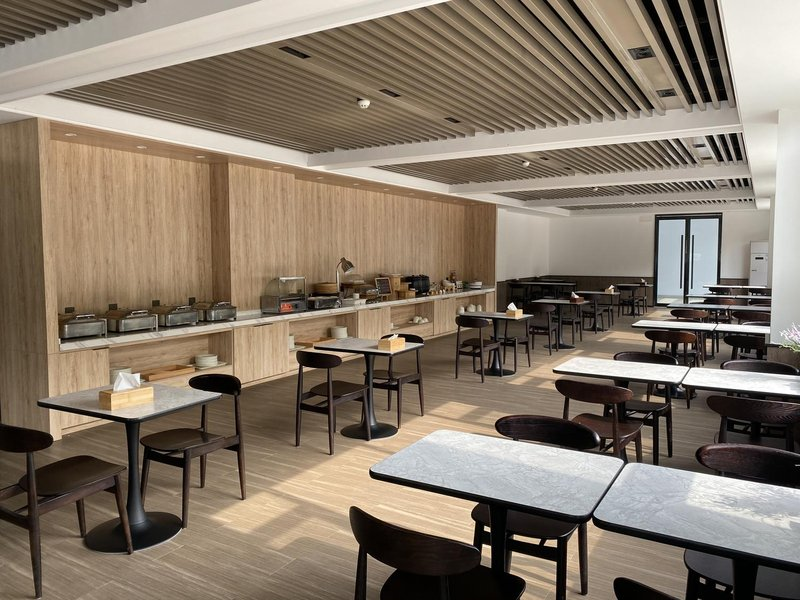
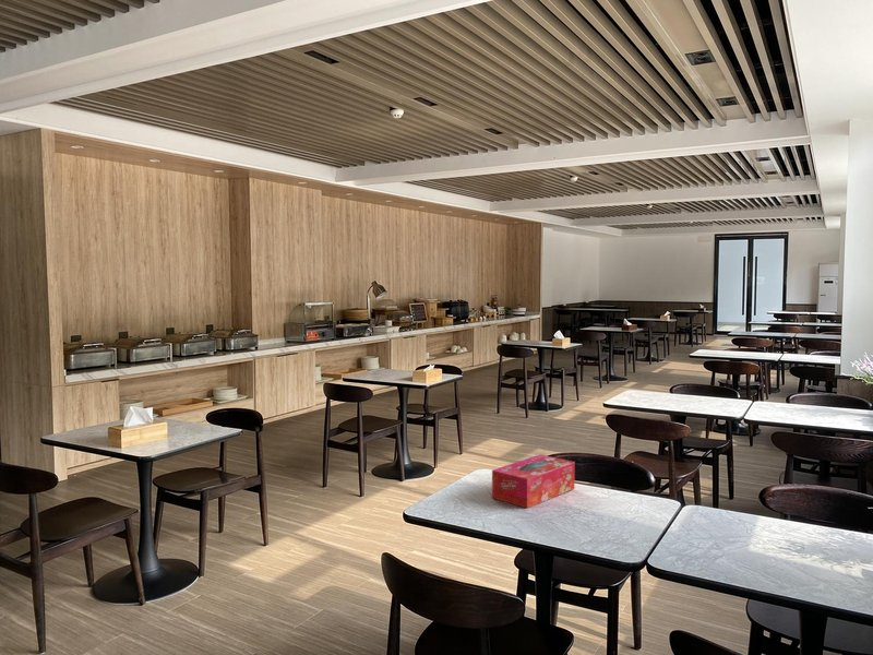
+ tissue box (534, 479)
